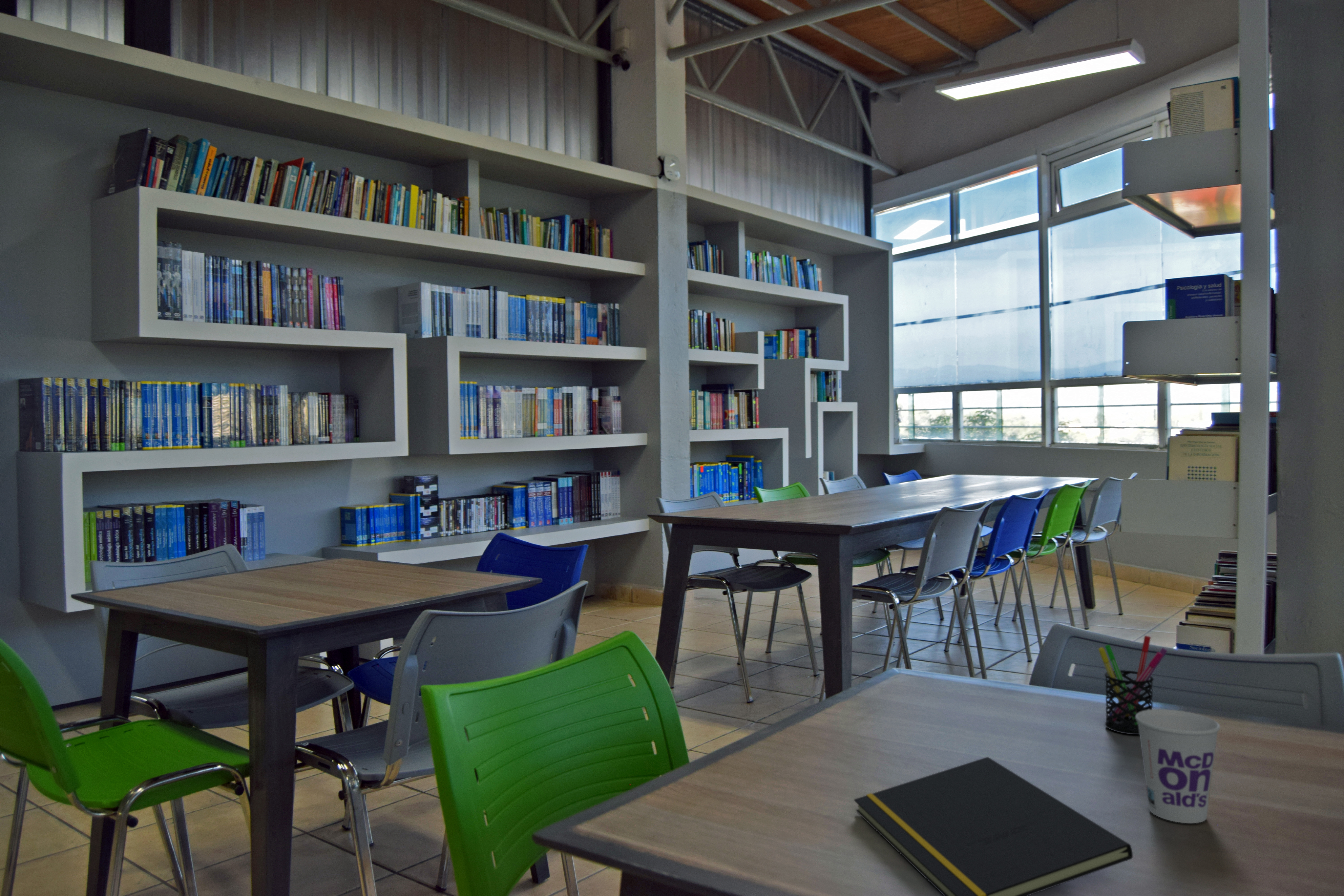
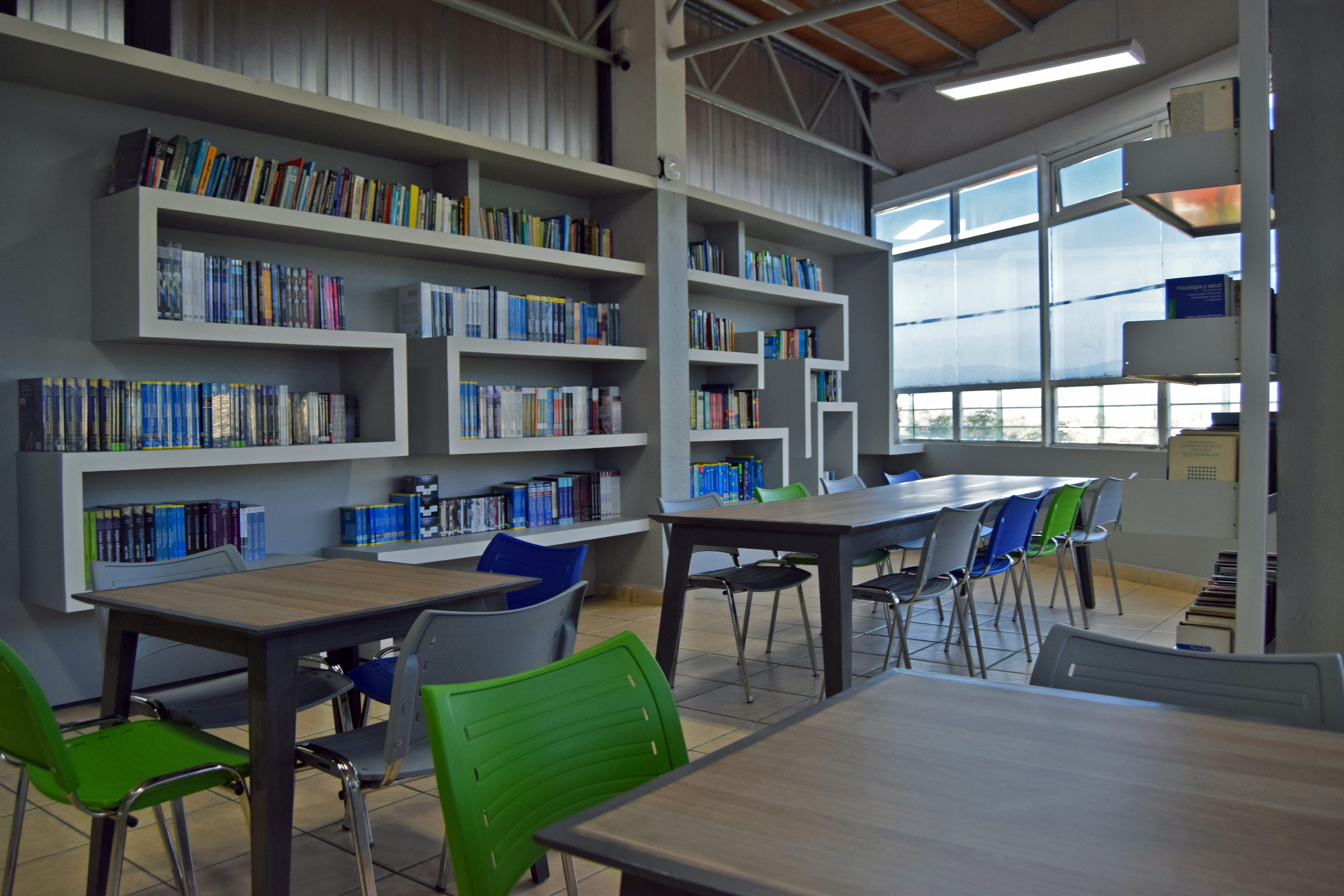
- cup (1177, 766)
- notepad (979, 826)
- pen holder (1127, 681)
